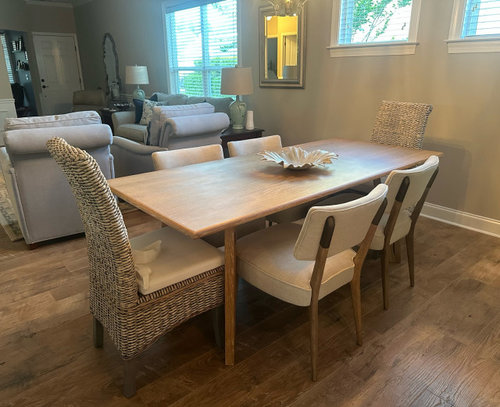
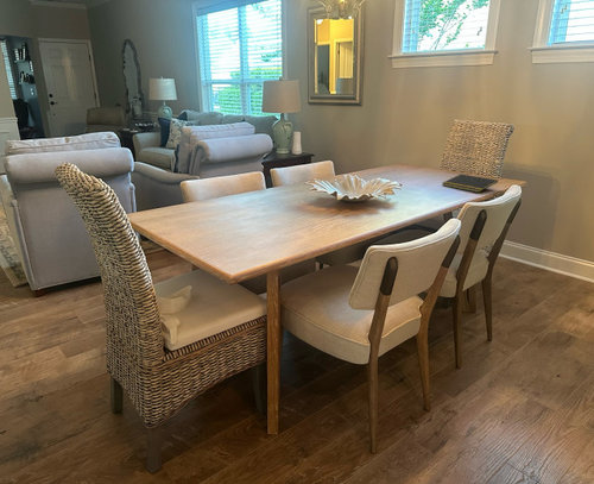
+ notepad (468, 182)
